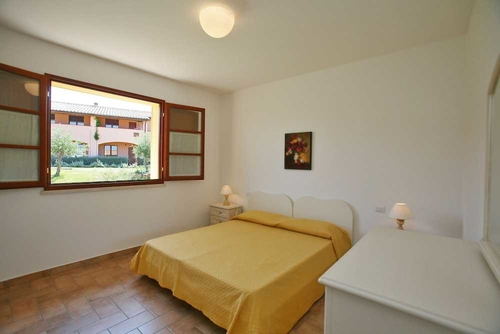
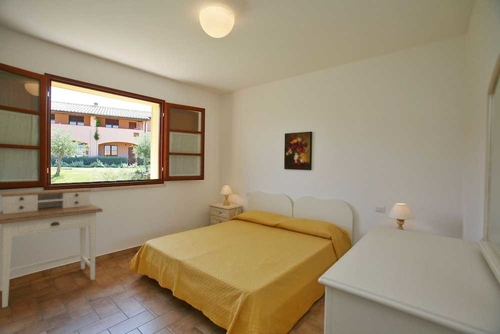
+ desk (47, 232)
